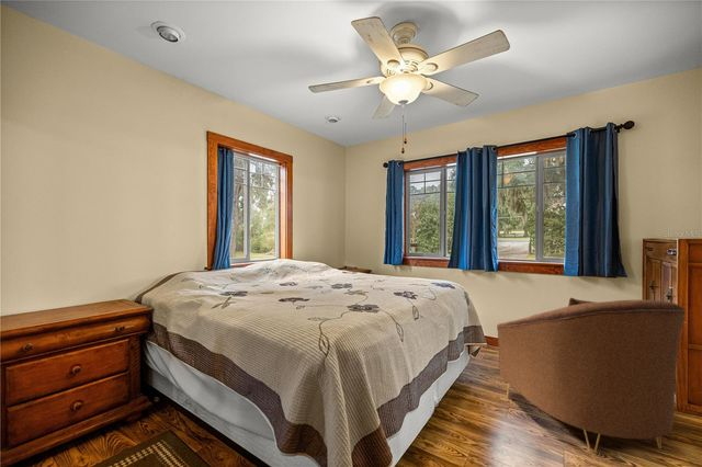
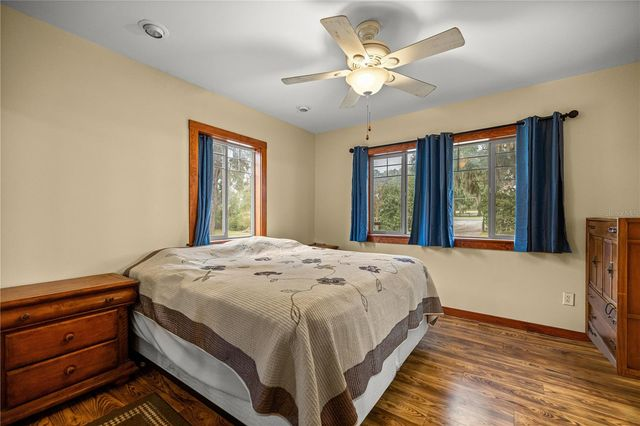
- armchair (586, 355)
